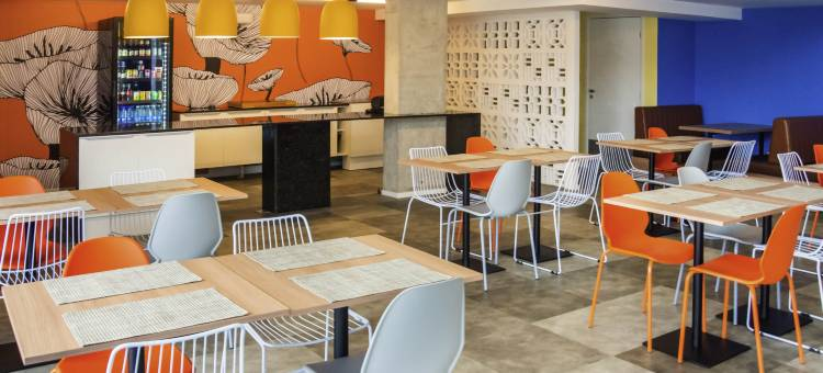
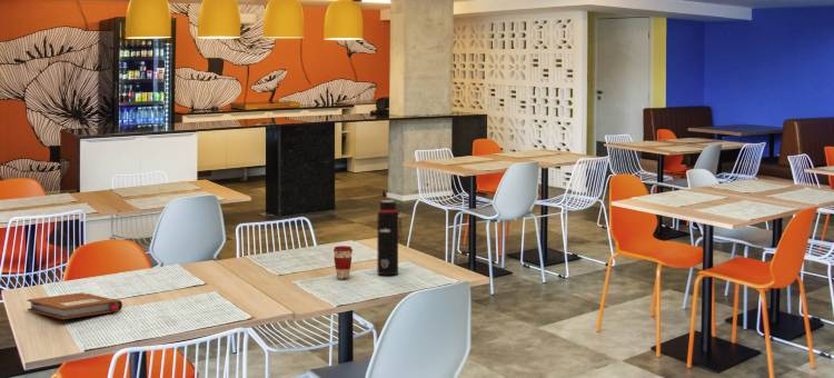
+ notebook (76, 305)
+ coffee cup (342, 261)
+ water bottle (389, 237)
